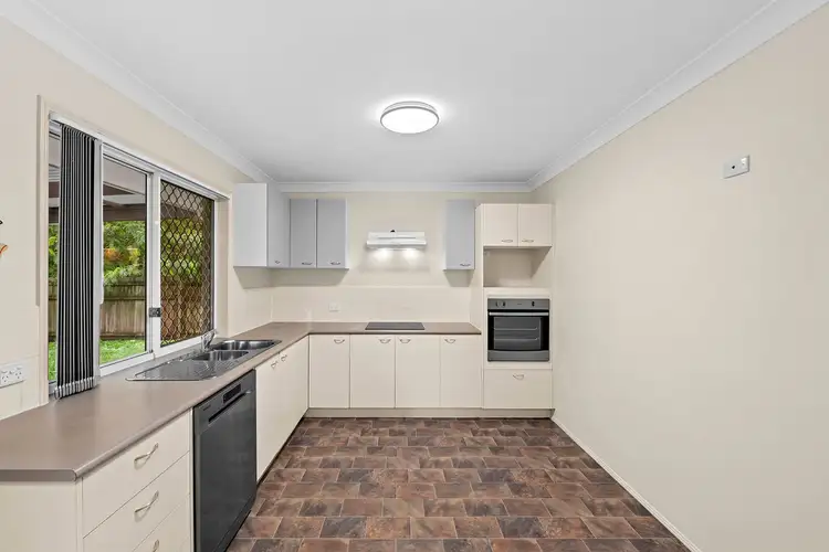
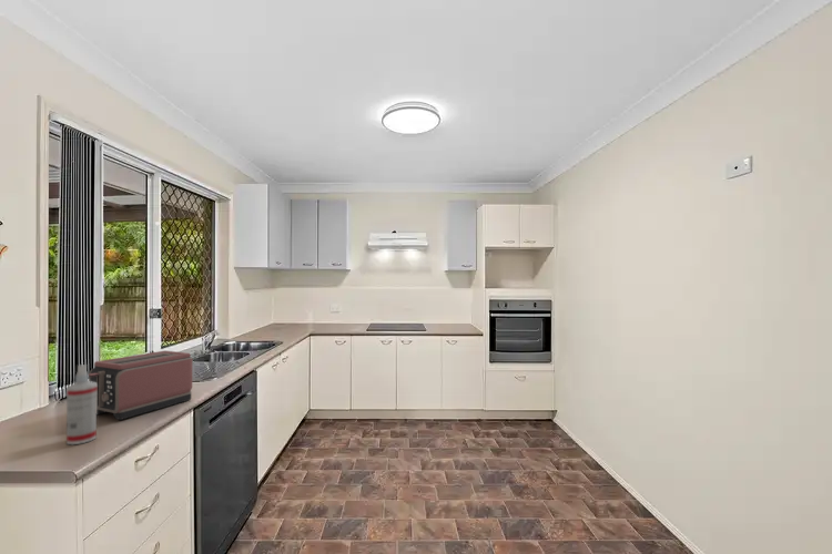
+ toaster (139, 382)
+ spray bottle (81, 402)
